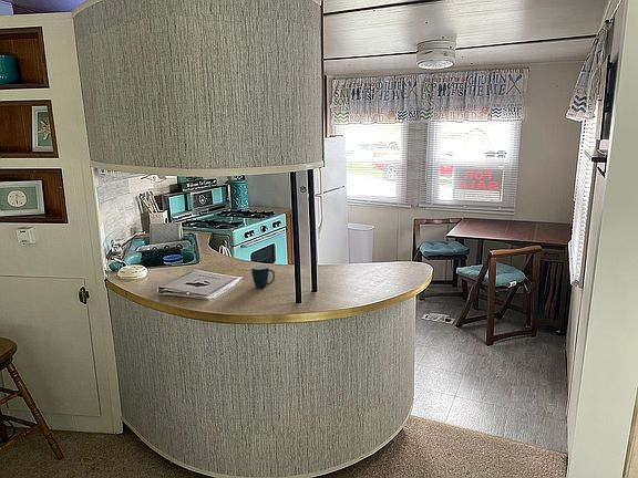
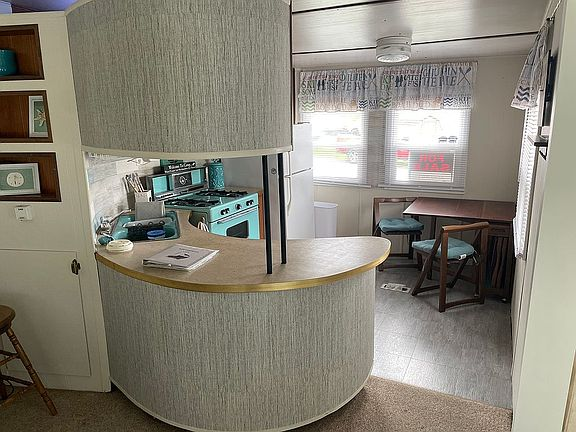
- mug (264, 277)
